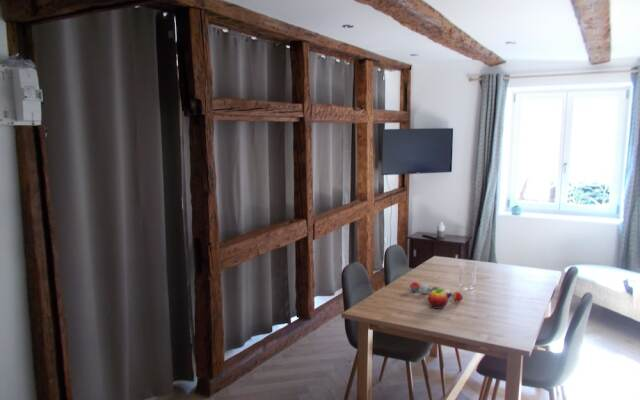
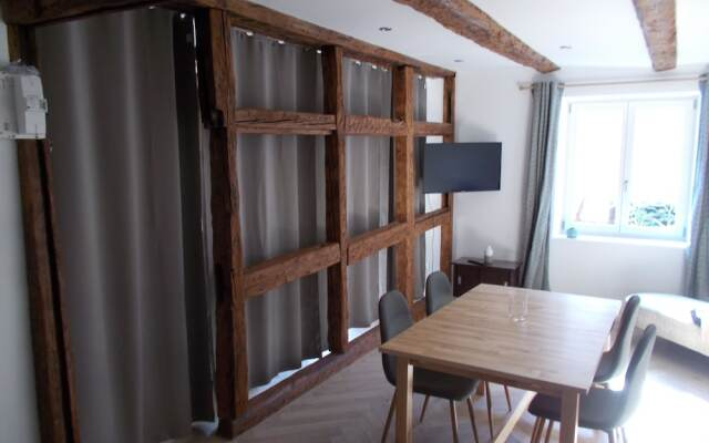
- fruit (437, 298)
- decorative ball (435, 289)
